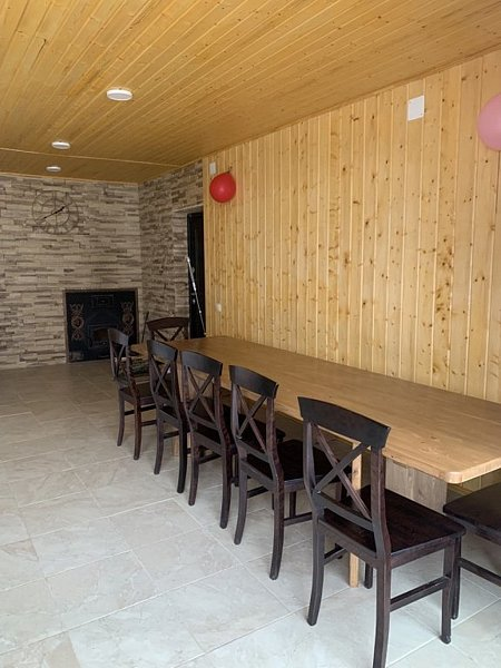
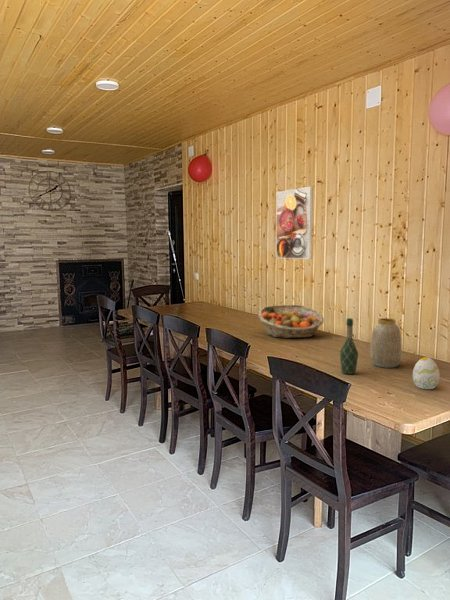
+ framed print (293, 224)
+ wine bottle (349, 345)
+ vase (386, 342)
+ fruit basket (290, 321)
+ decorative egg (426, 372)
